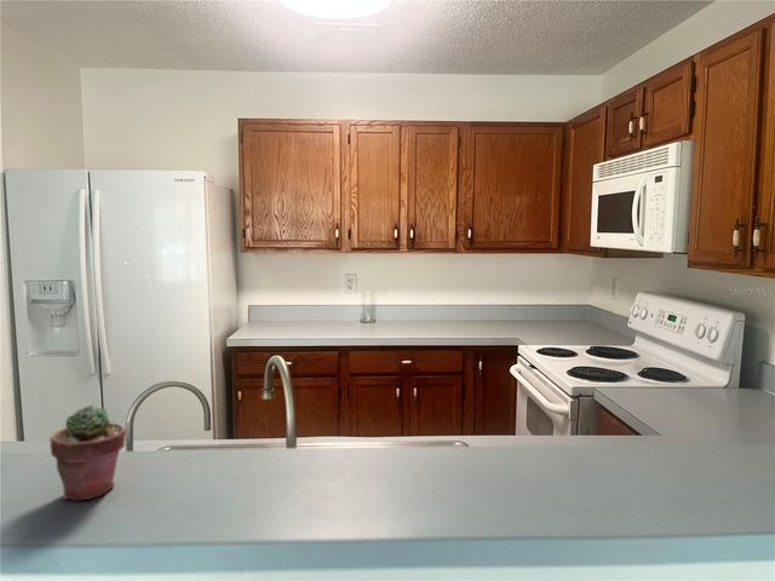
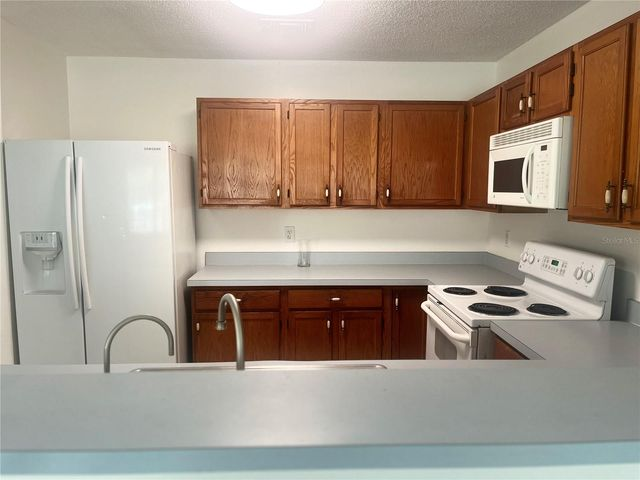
- potted succulent (88, 448)
